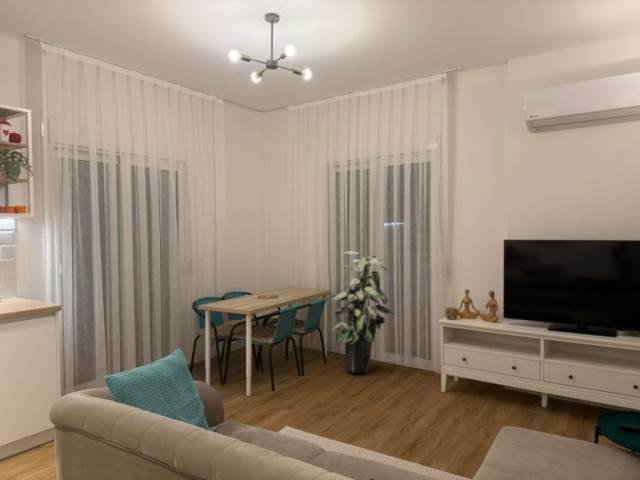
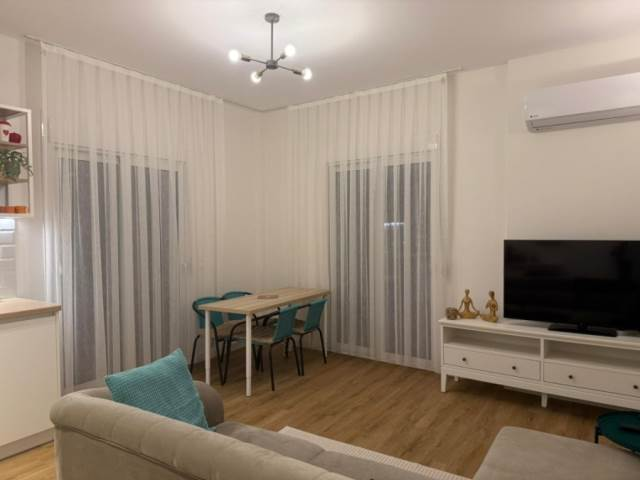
- indoor plant (358, 310)
